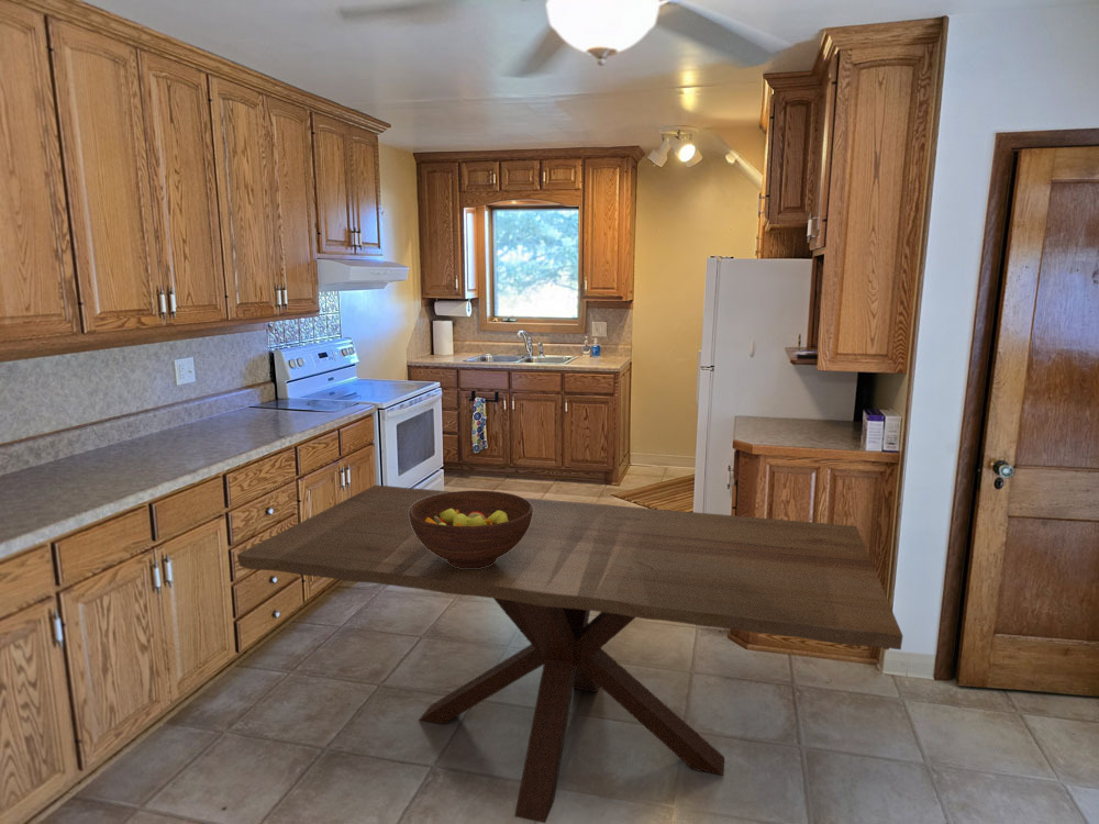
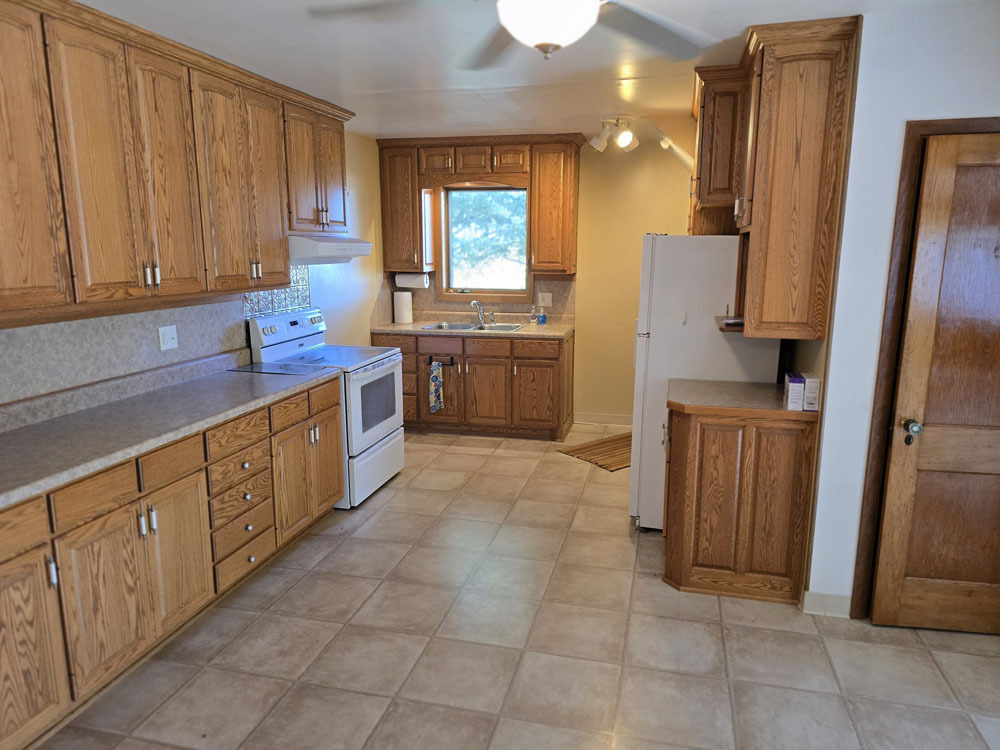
- dining table (565, 641)
- fruit bowl (471, 533)
